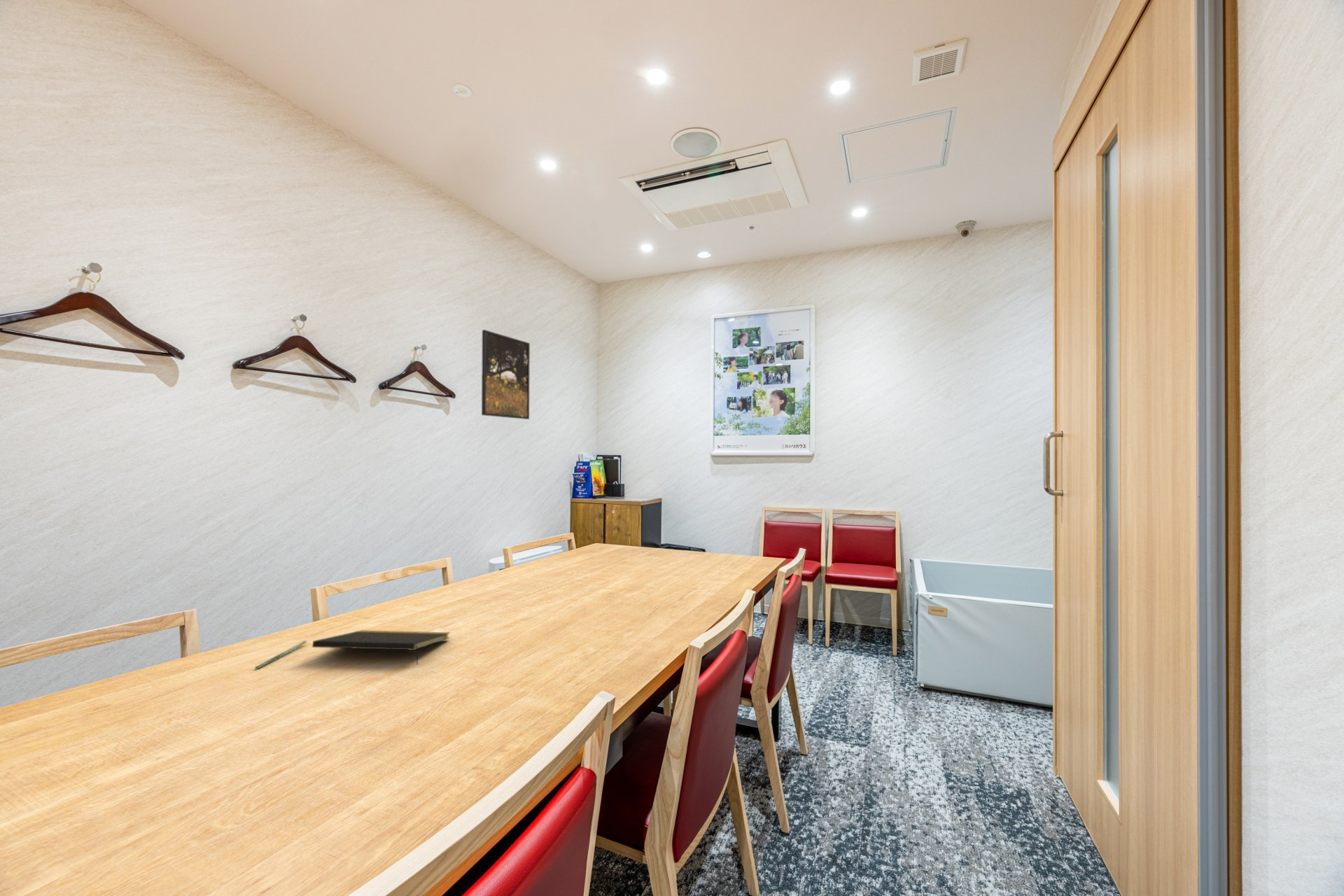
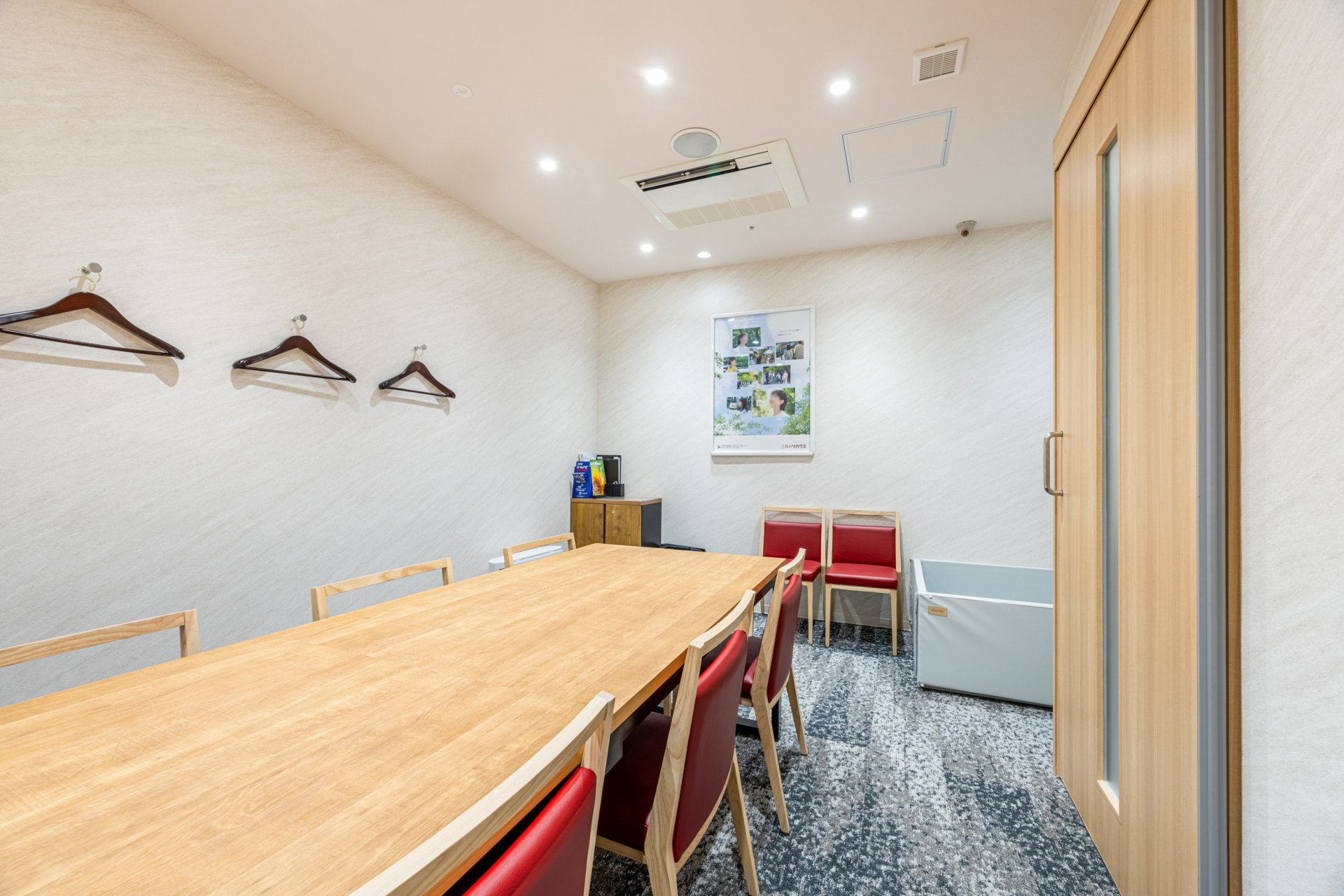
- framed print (507, 377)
- pen (282, 654)
- notepad (385, 639)
